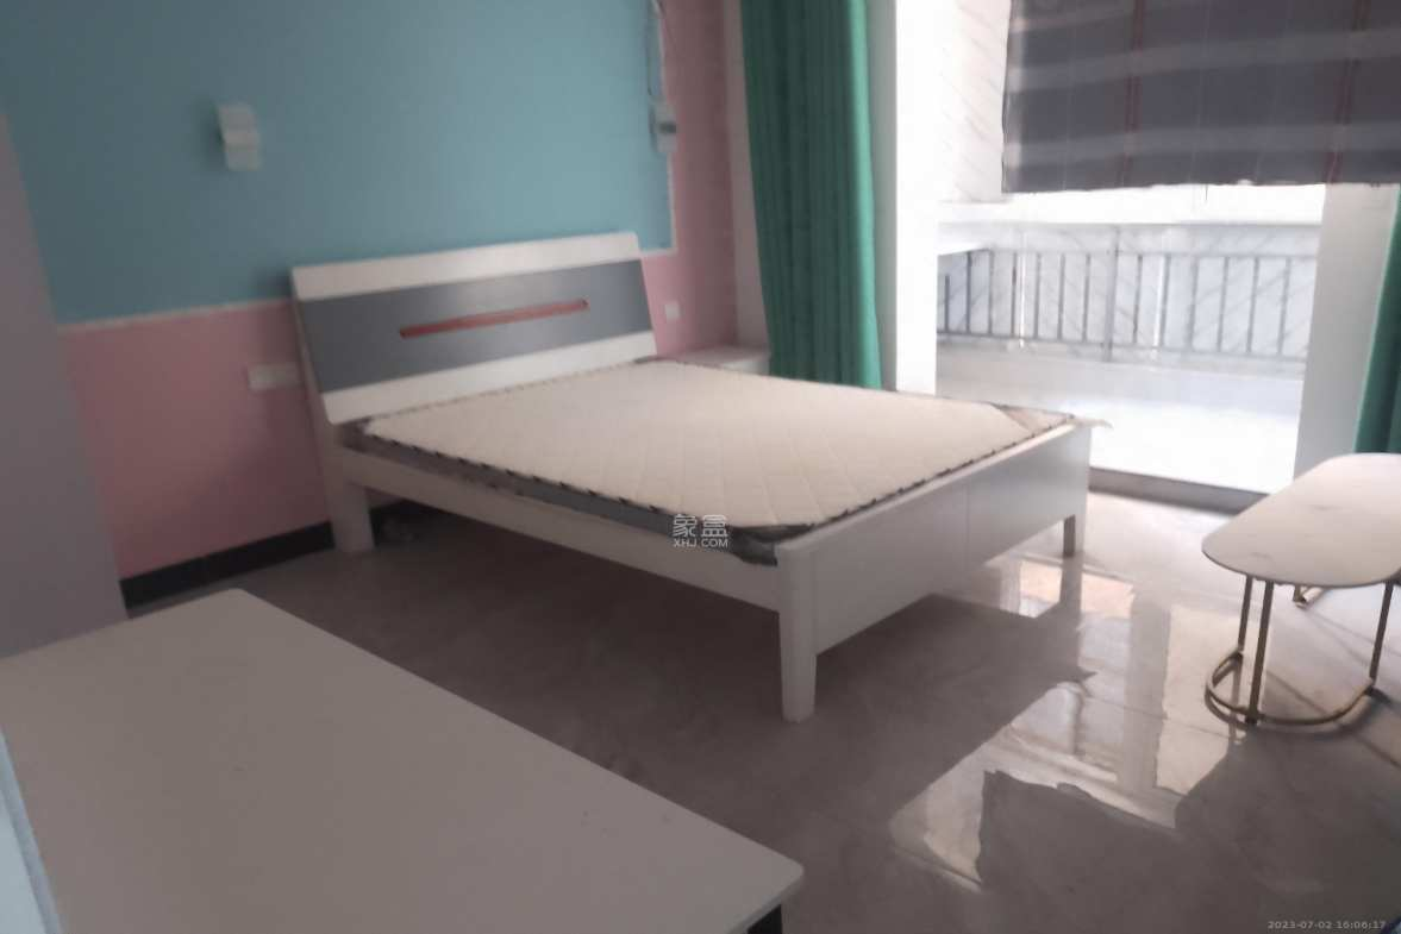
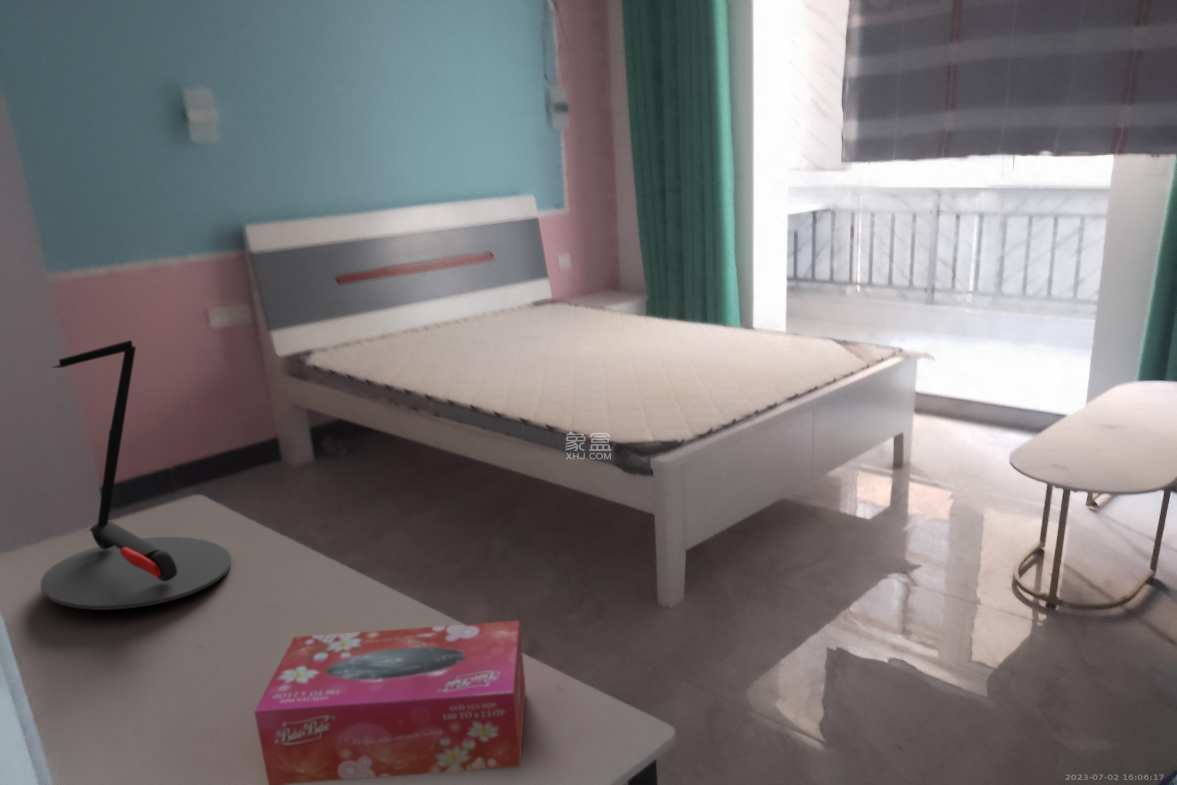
+ tissue box (401, 698)
+ desk lamp (116, 469)
